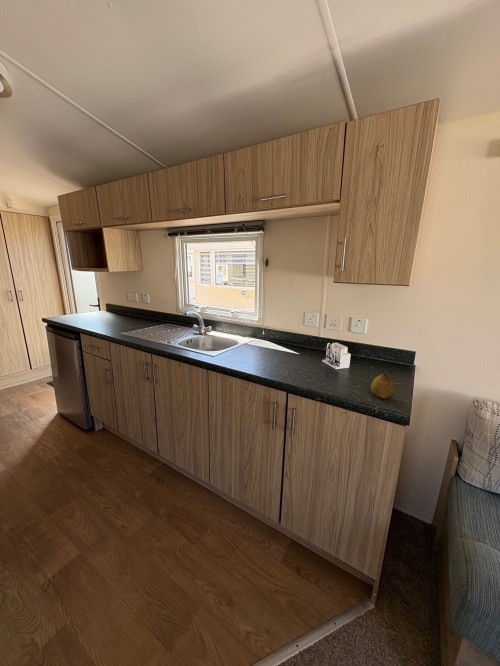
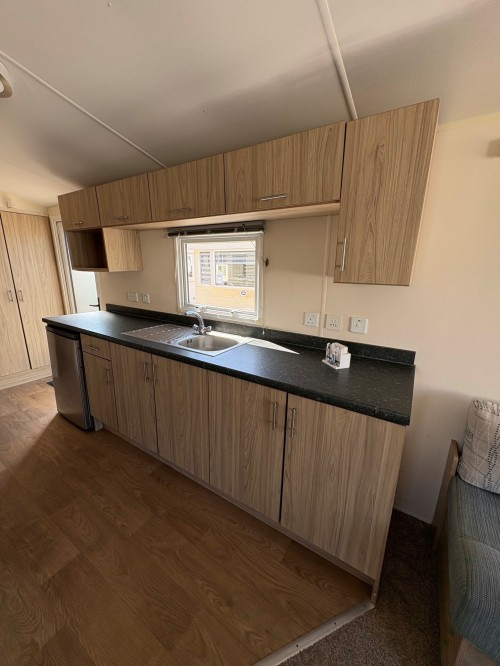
- fruit (383, 383)
